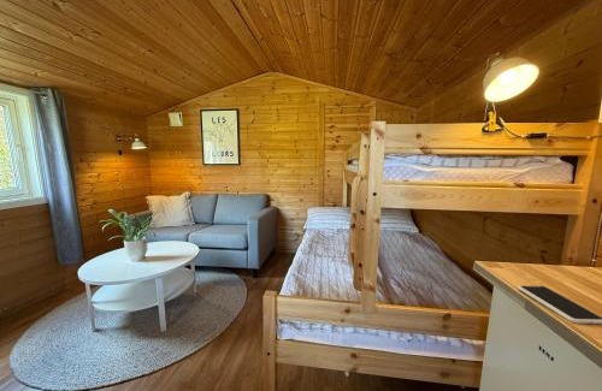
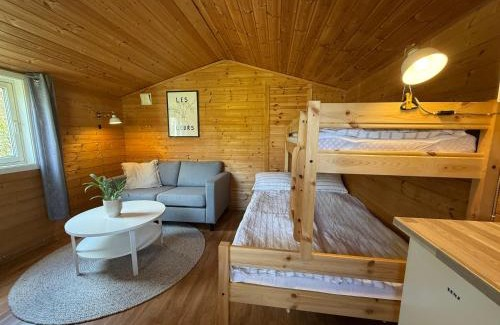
- smartphone (556, 302)
